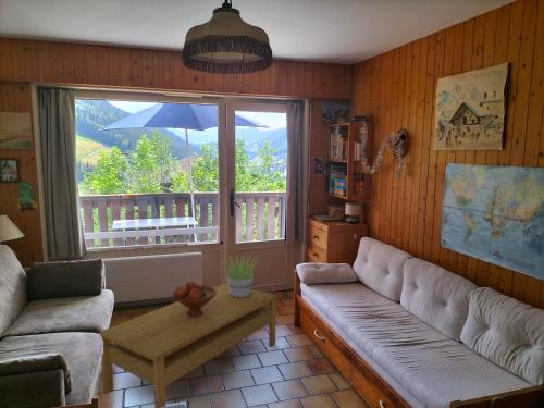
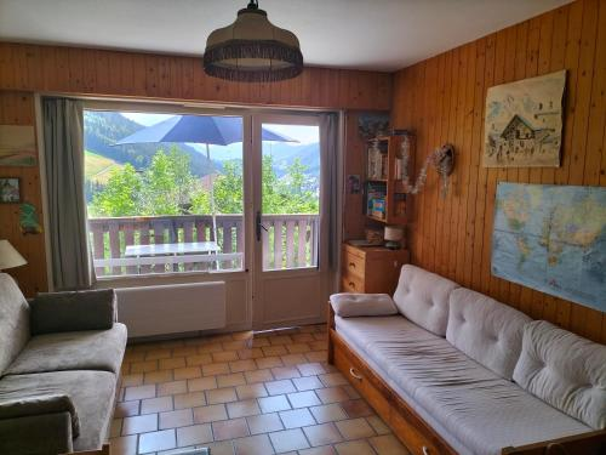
- potted plant (239, 275)
- coffee table (199, 338)
- fruit bowl (195, 298)
